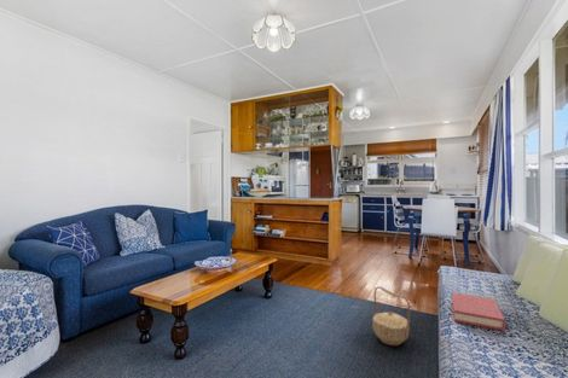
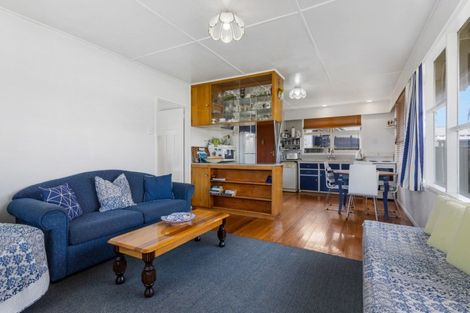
- hardback book (475, 309)
- basket (390, 314)
